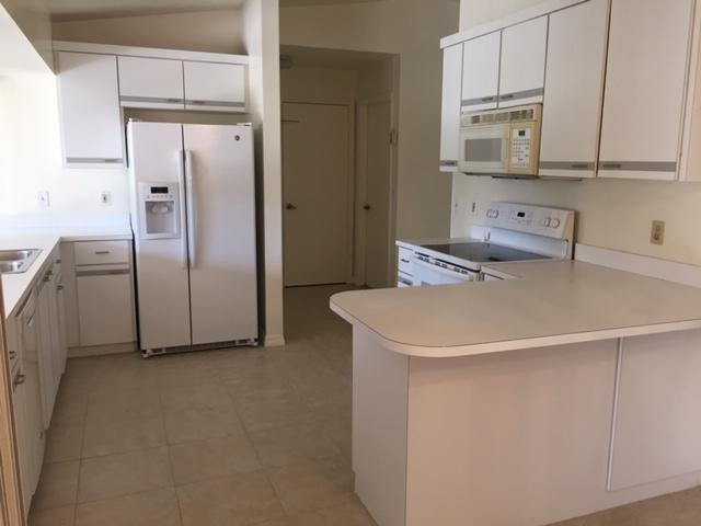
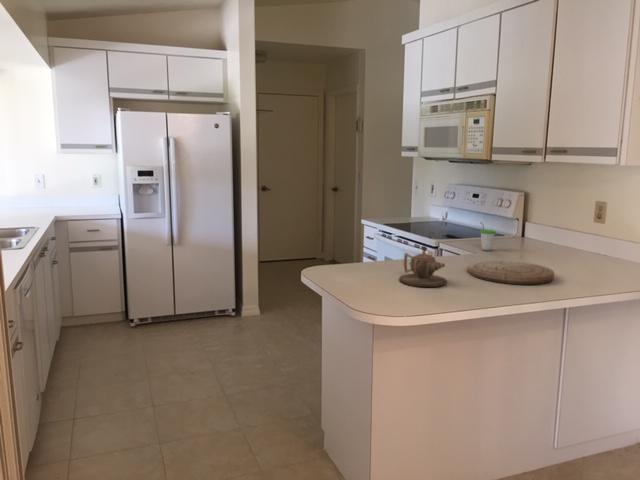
+ cutting board (509, 271)
+ teapot (423, 263)
+ cup (487, 236)
